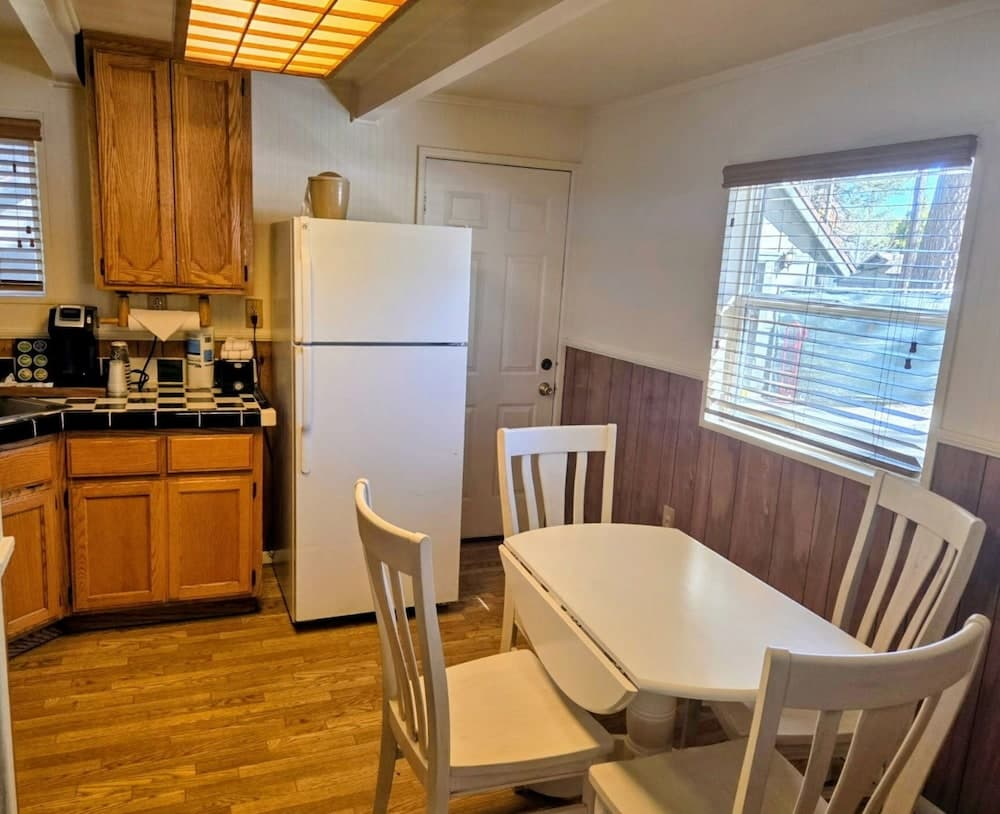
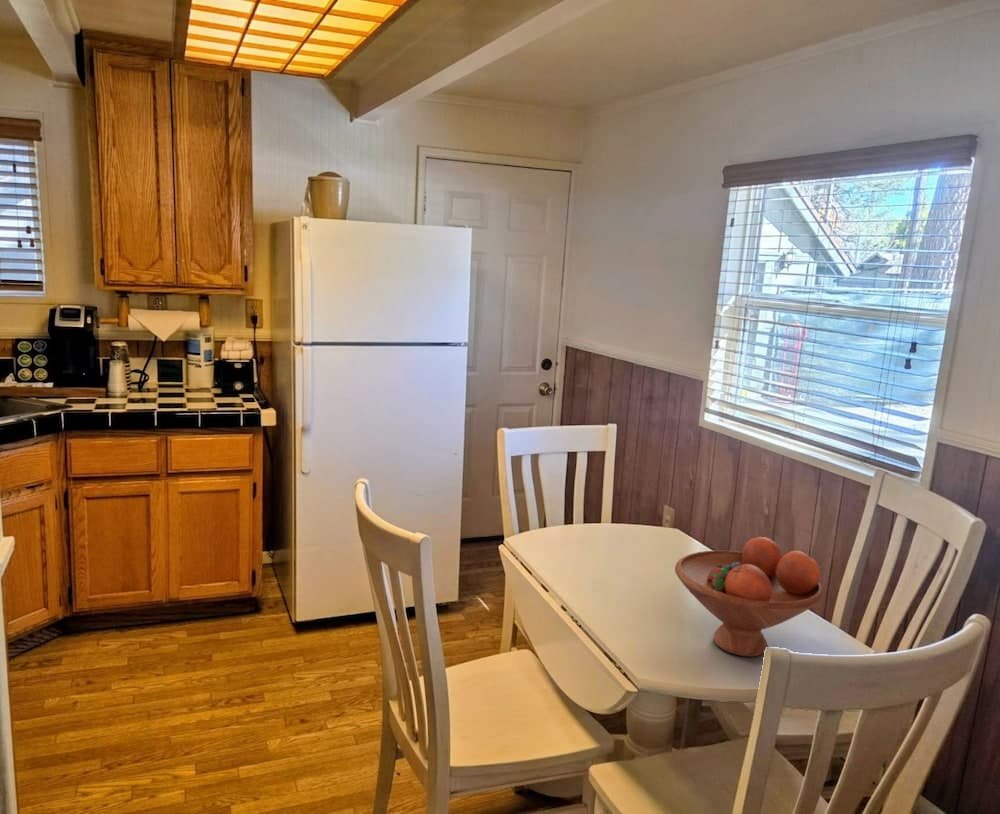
+ fruit bowl (745, 596)
